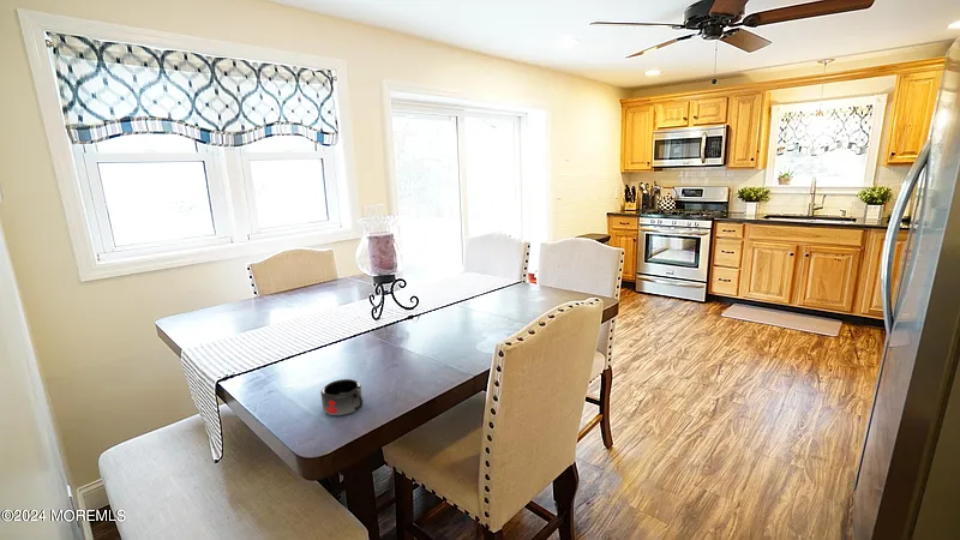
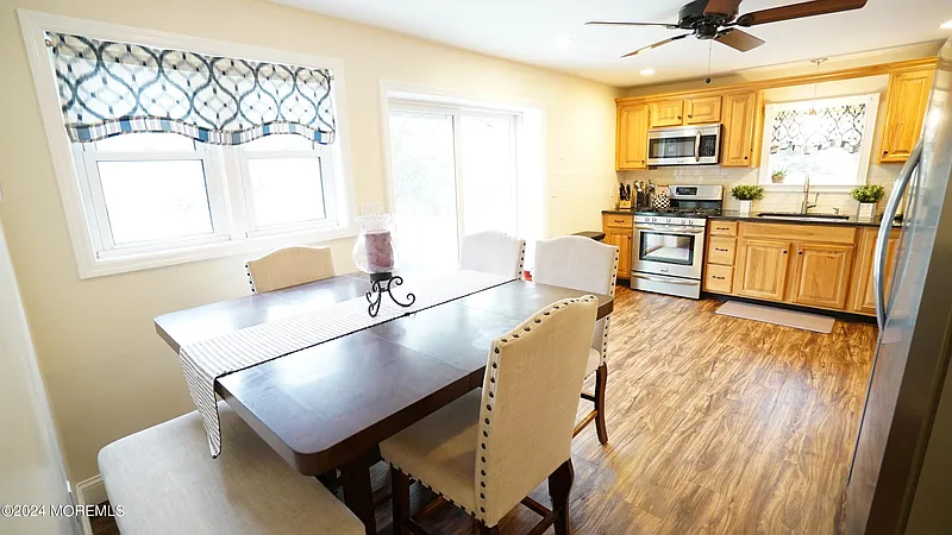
- mug (344, 397)
